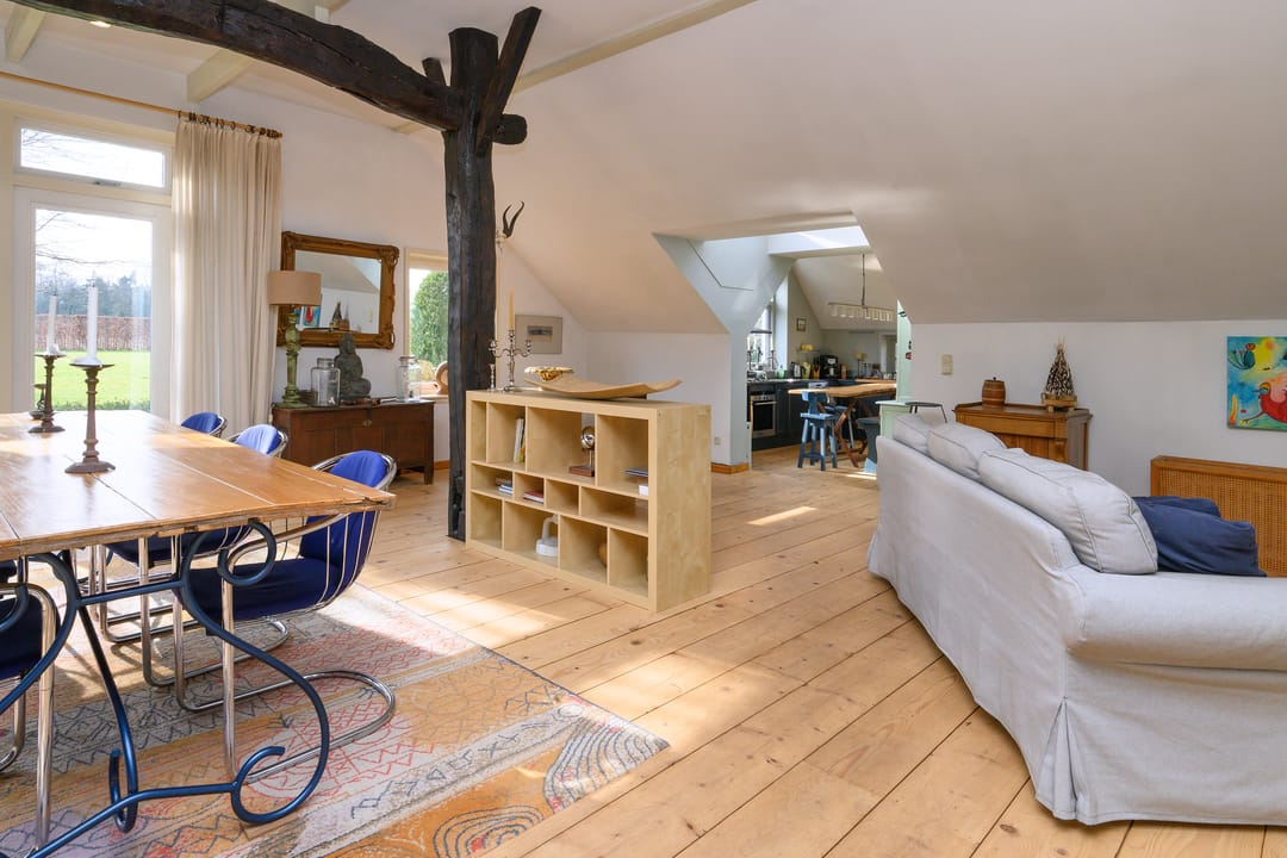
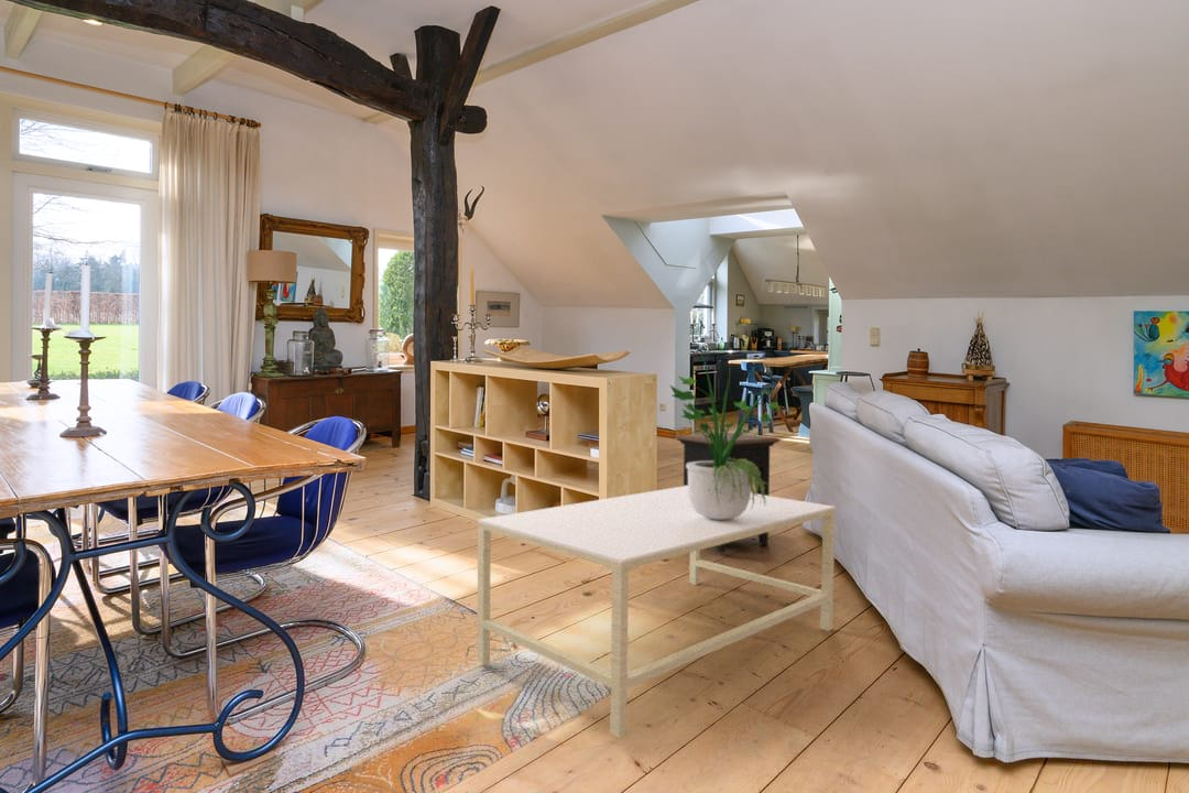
+ coffee table (662, 560)
+ potted plant (730, 426)
+ side table (728, 460)
